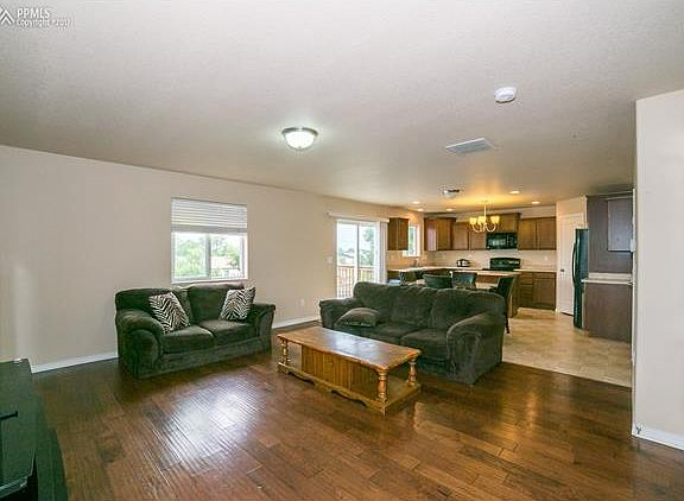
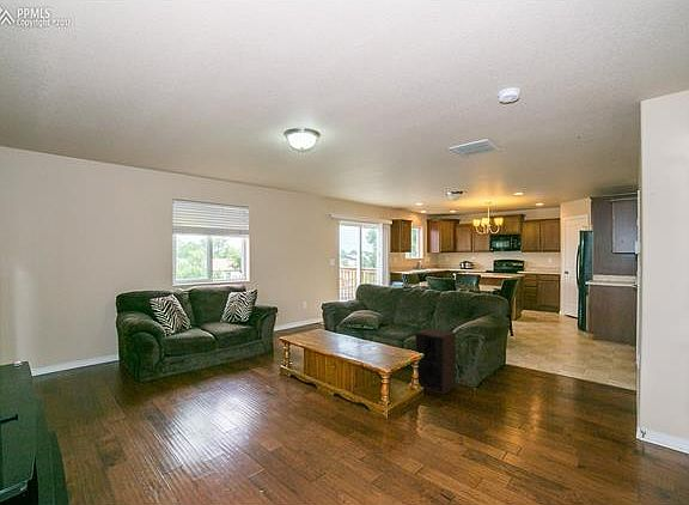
+ speaker (434, 359)
